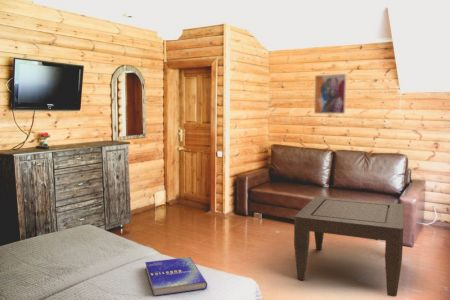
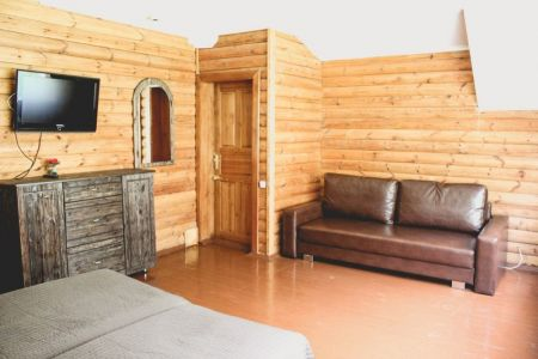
- wall art (329, 94)
- book (174, 274)
- coffee table (352, 236)
